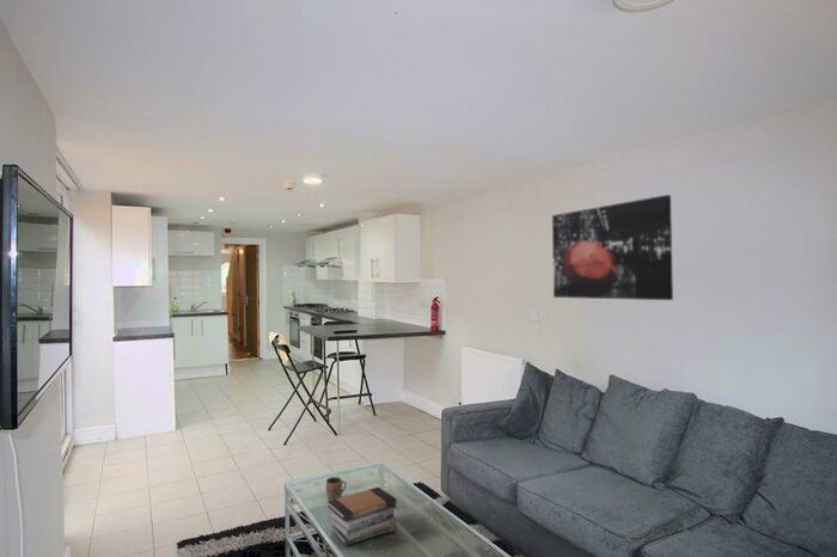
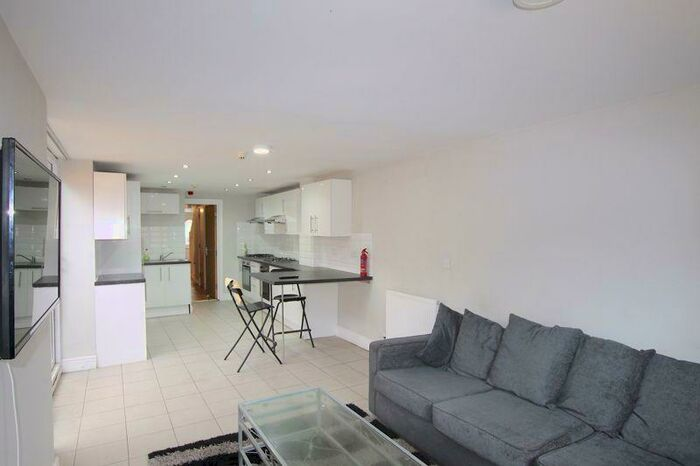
- mug (335, 489)
- wall art (605, 252)
- book stack (362, 515)
